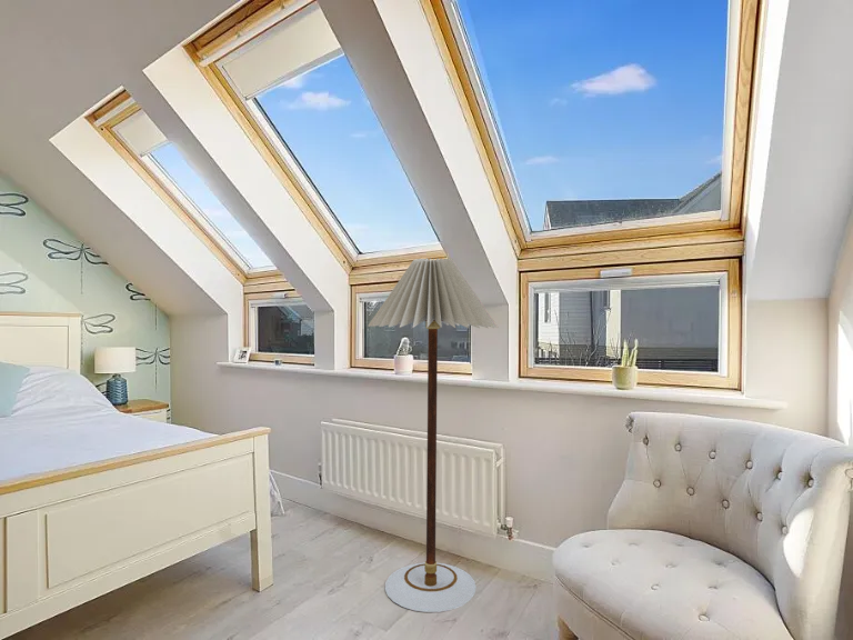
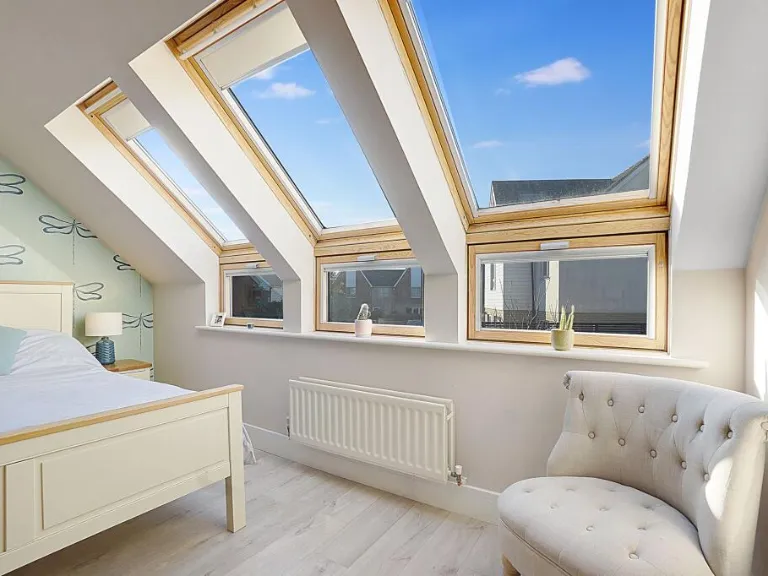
- floor lamp (431, 422)
